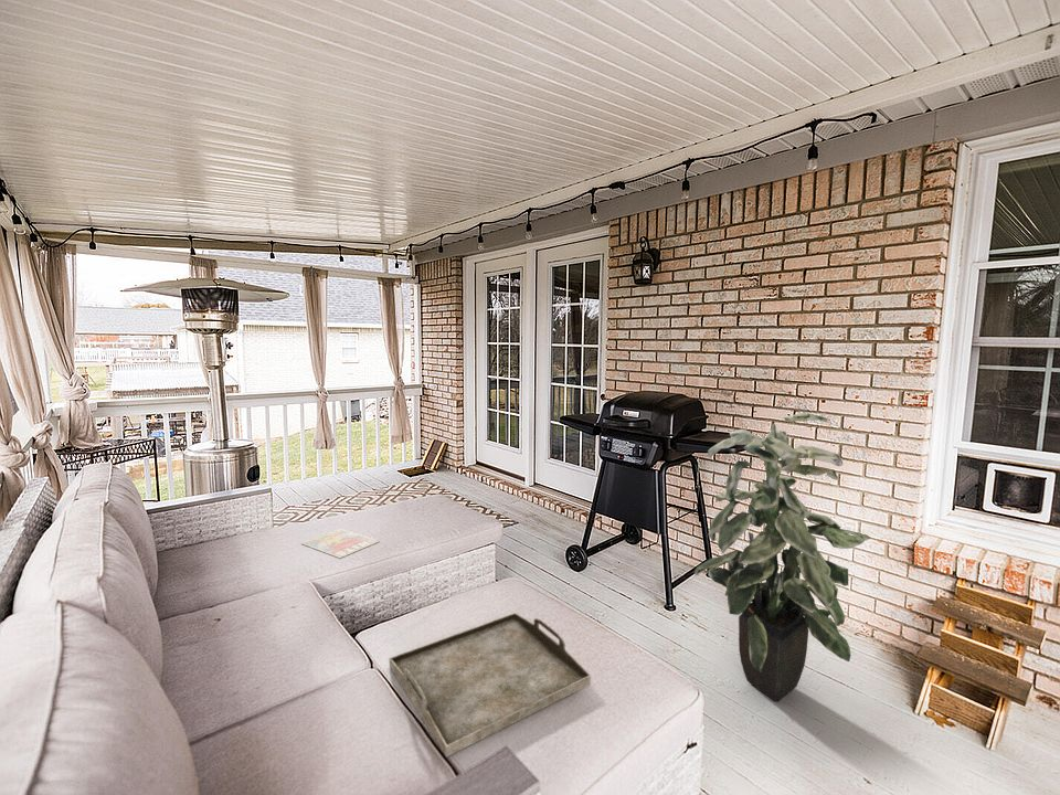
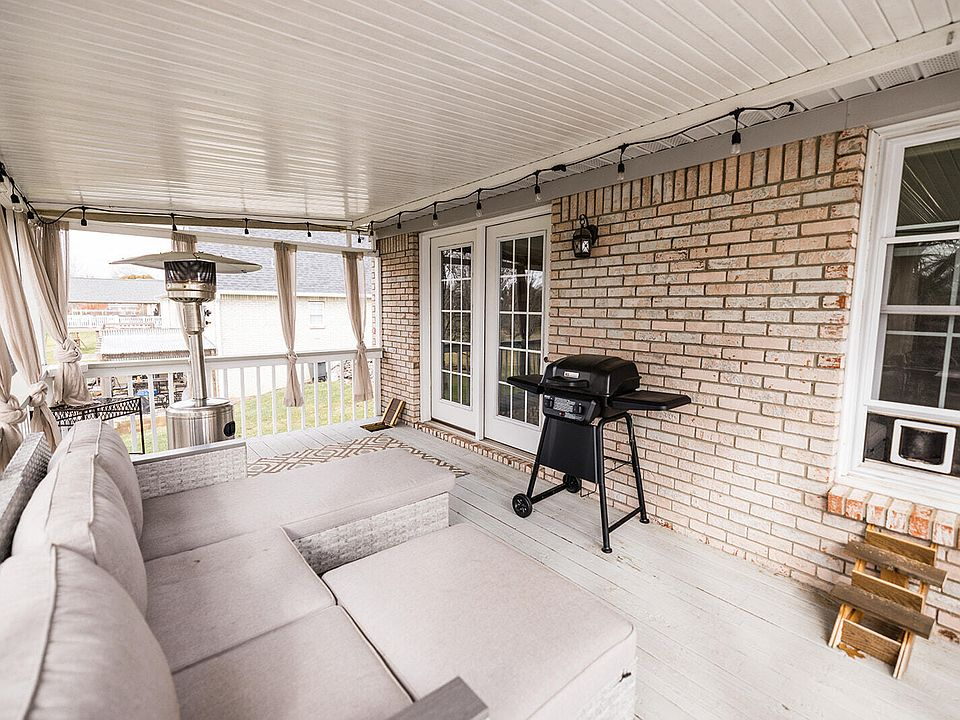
- indoor plant (782, 560)
- serving tray (487, 662)
- magazine (340, 542)
